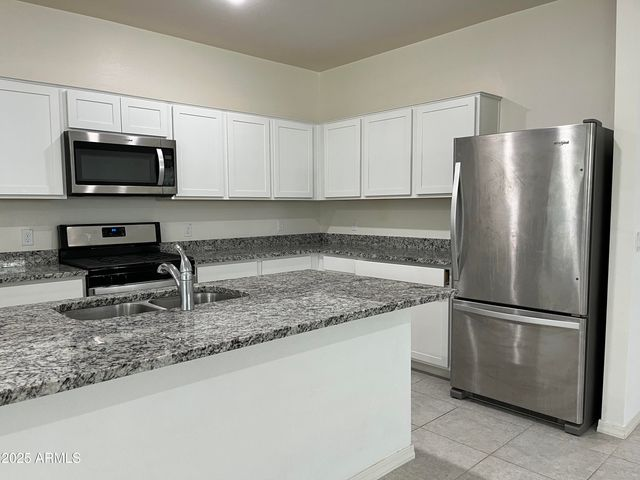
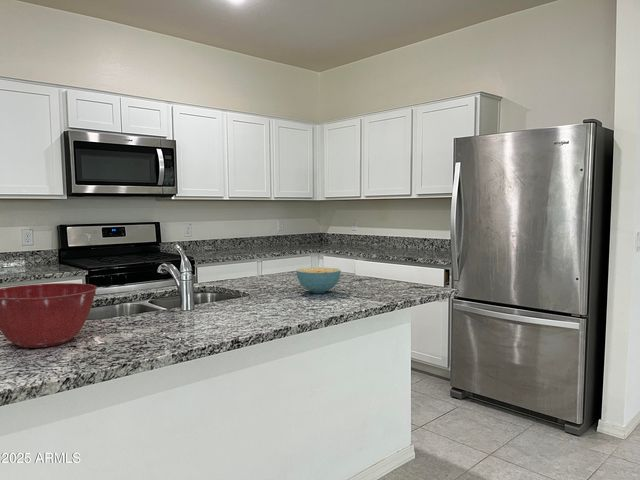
+ cereal bowl (318, 281)
+ mixing bowl (44, 315)
